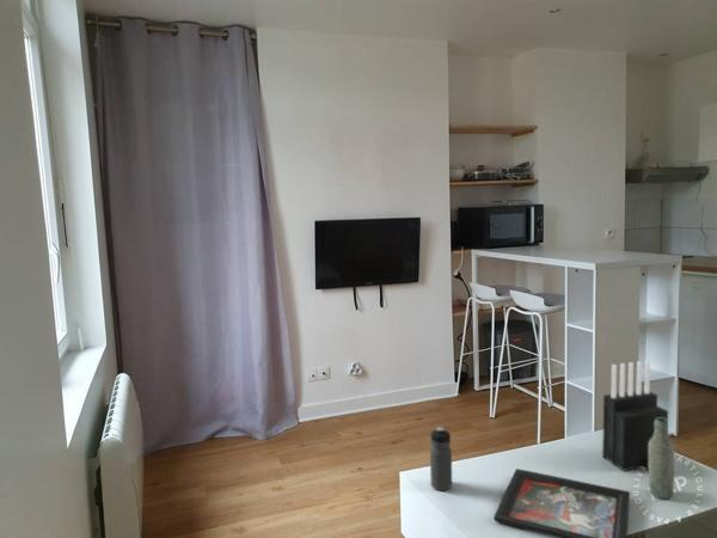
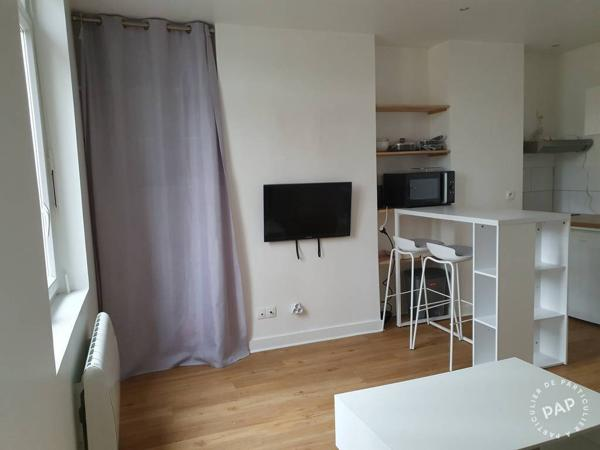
- bottle (661, 457)
- knife block (637, 414)
- water bottle (440, 457)
- decorative tray (563, 506)
